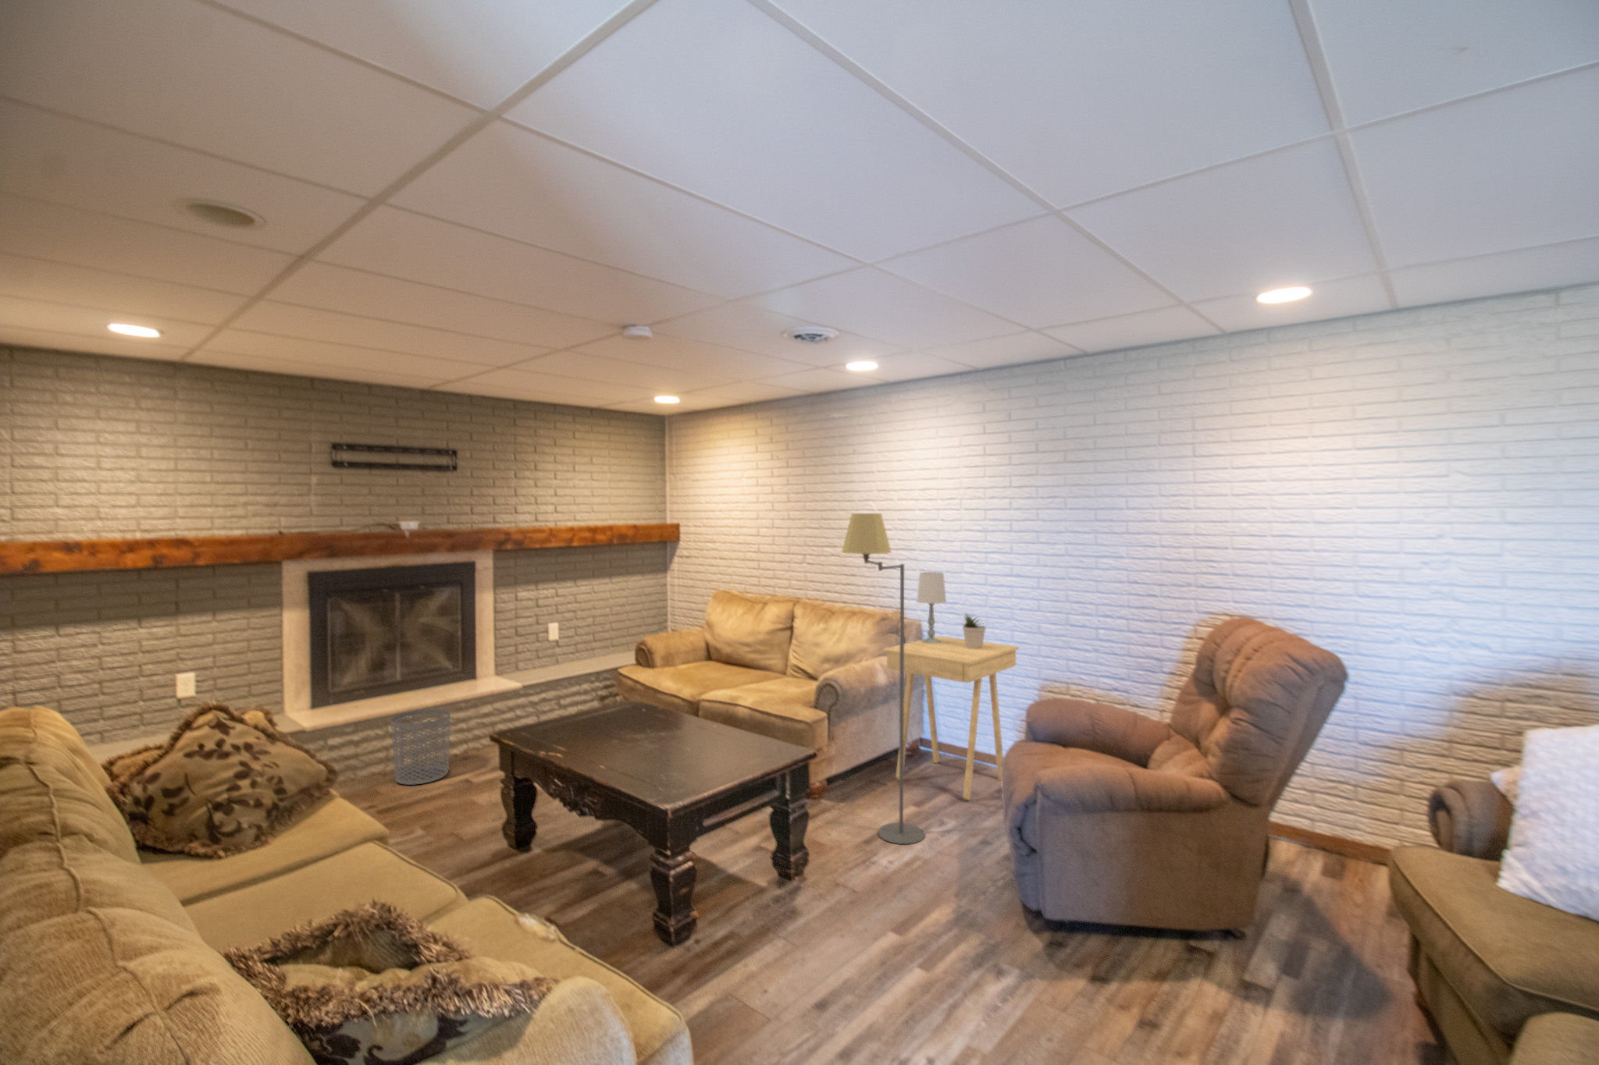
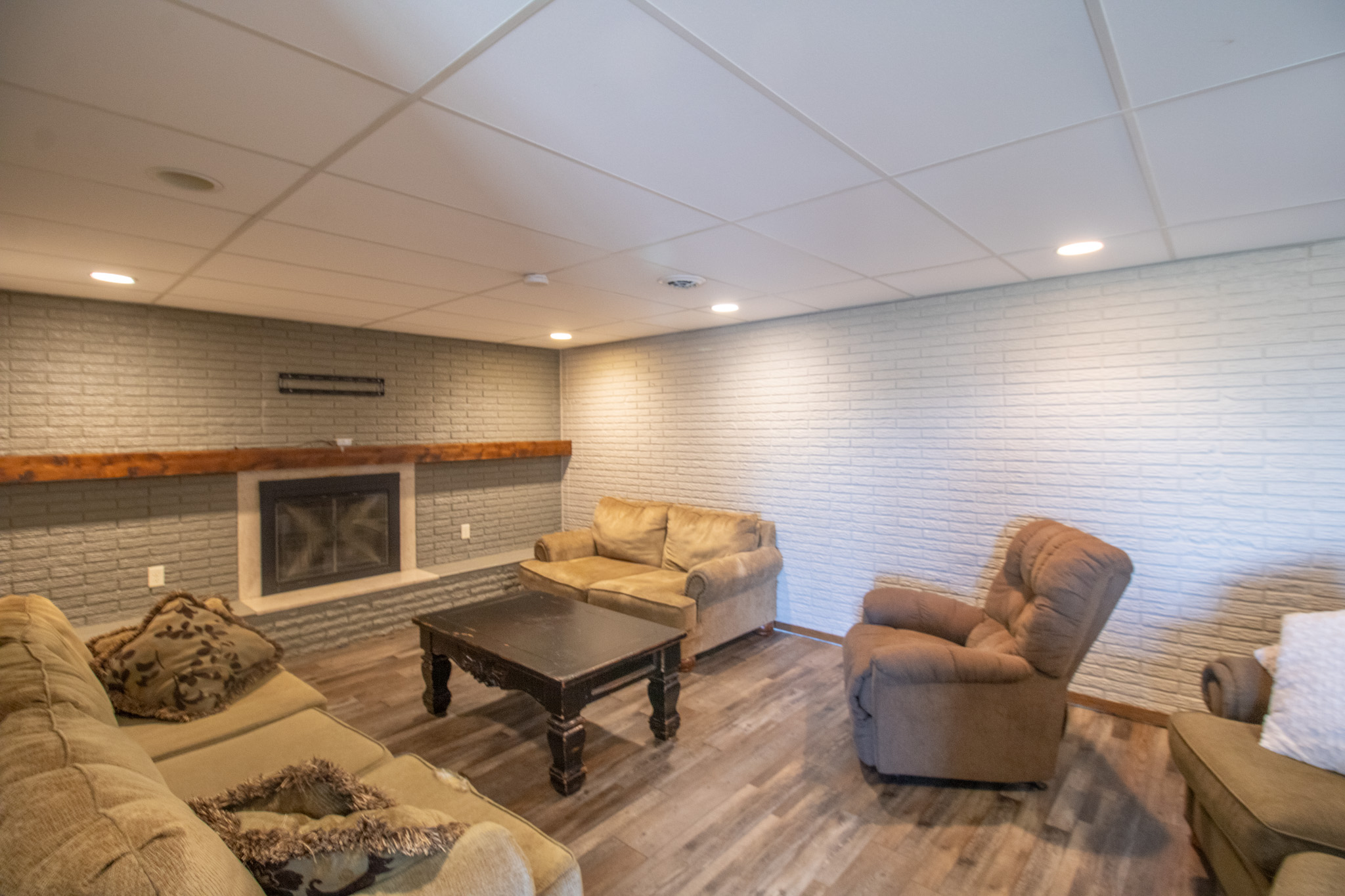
- floor lamp (900, 672)
- potted plant (972, 629)
- table lamp (931, 607)
- side table (934, 713)
- waste bin (422, 746)
